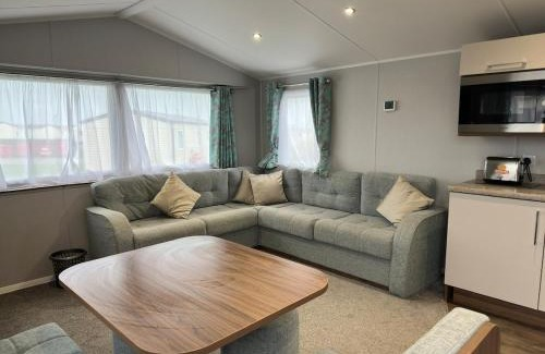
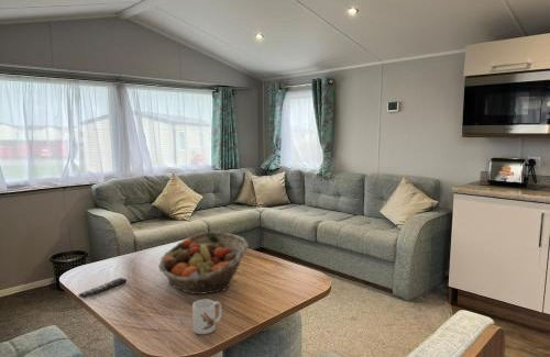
+ mug (208, 314)
+ remote control (103, 287)
+ fruit basket (204, 260)
